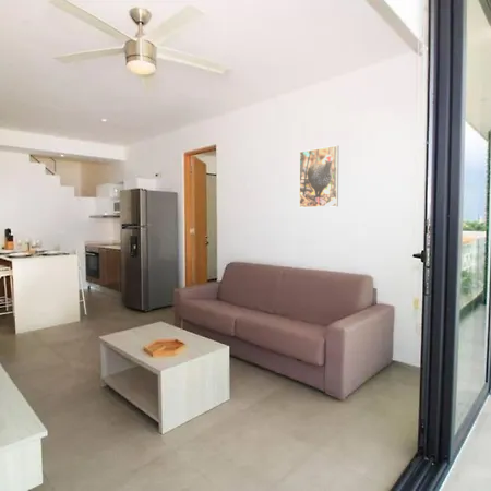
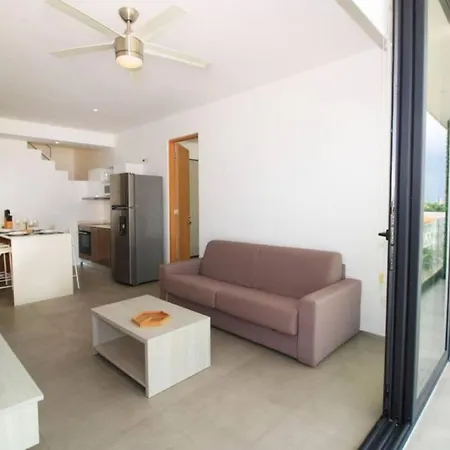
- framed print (318, 178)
